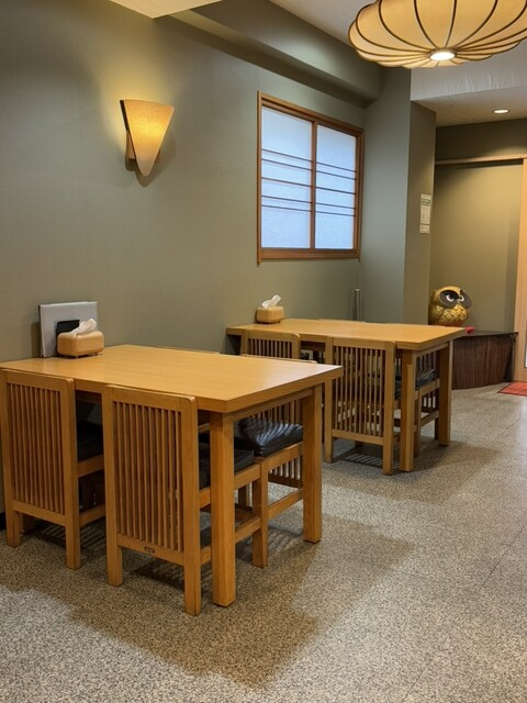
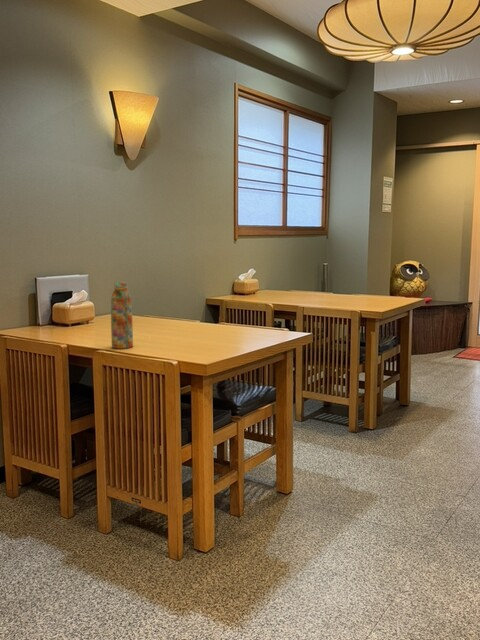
+ water bottle (121, 314)
